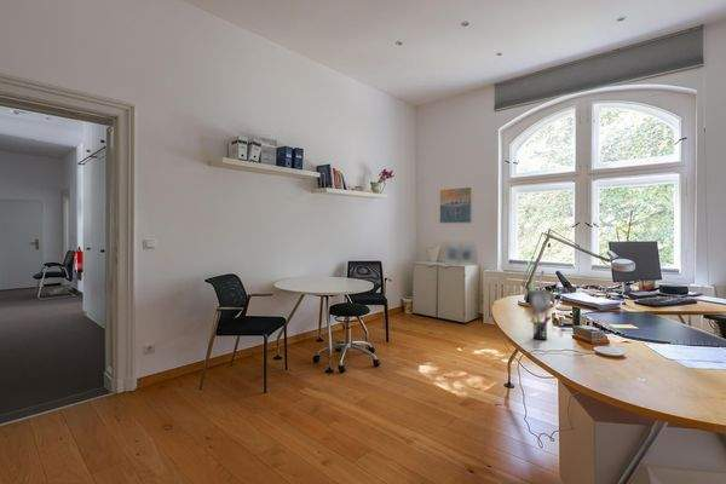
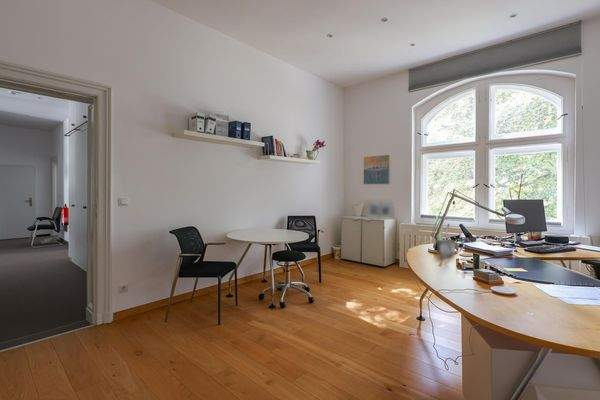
- pen holder (540, 324)
